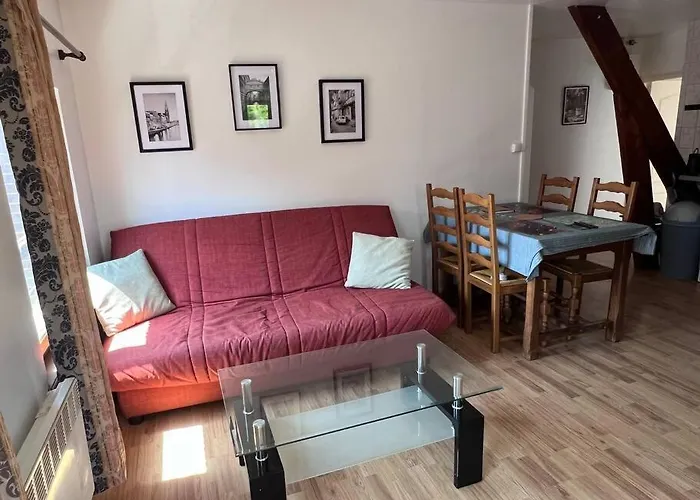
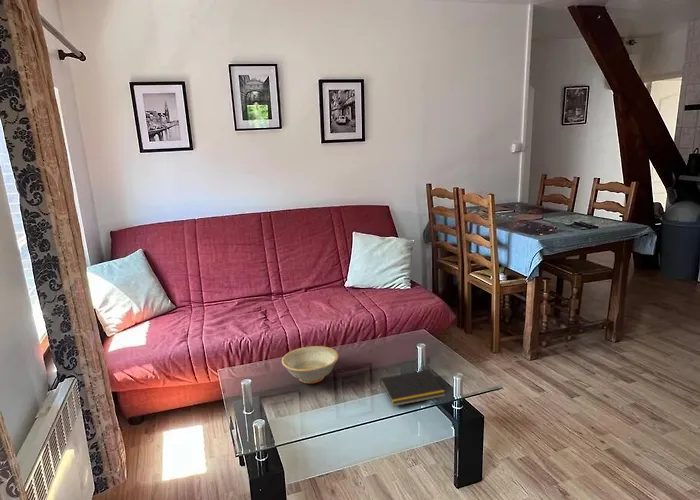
+ notepad (412, 386)
+ dish (310, 367)
